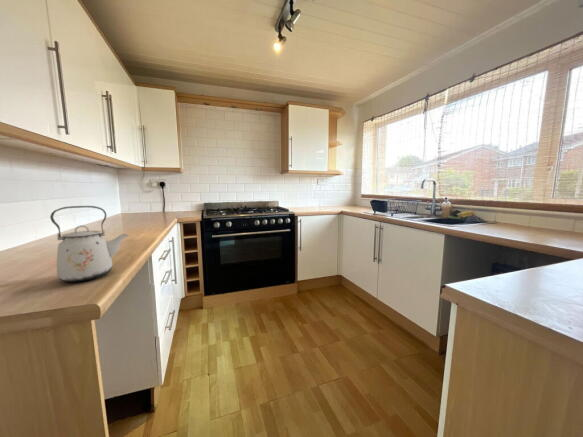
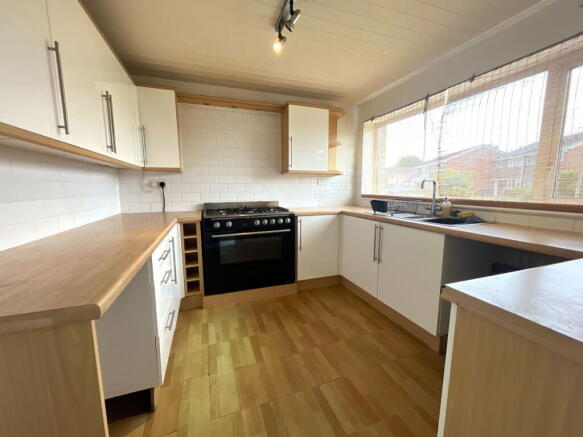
- kettle (93, 240)
